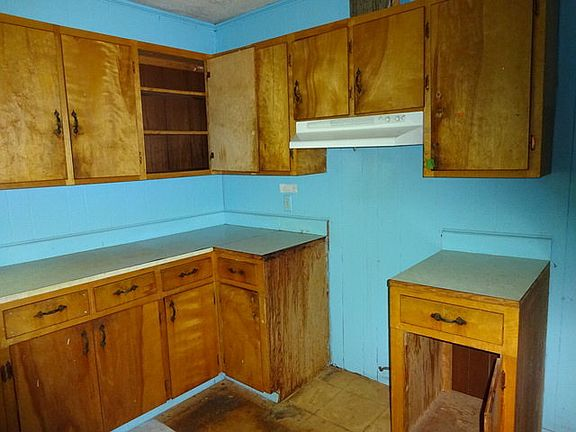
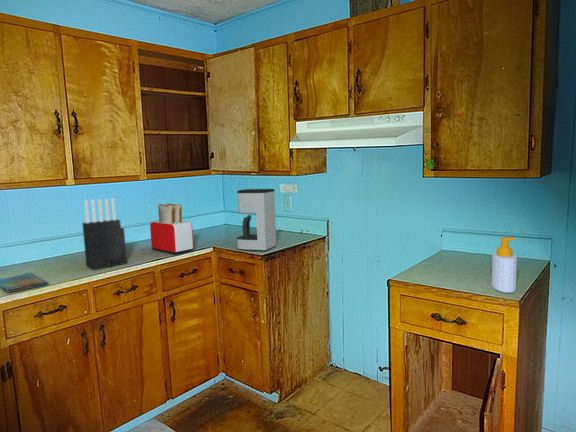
+ coffee maker (250, 219)
+ toaster (169, 227)
+ dish towel (20, 281)
+ knife block (104, 232)
+ soap bottle (504, 263)
